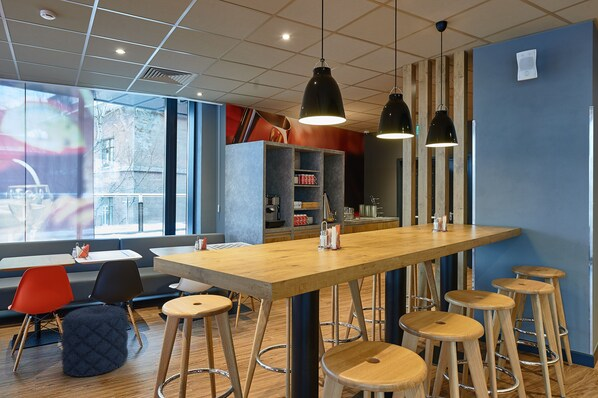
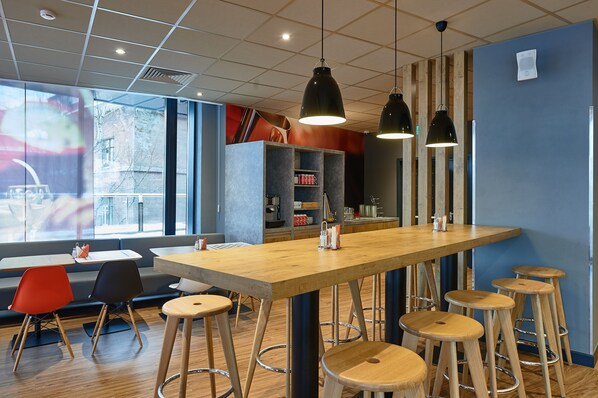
- pouf (95, 337)
